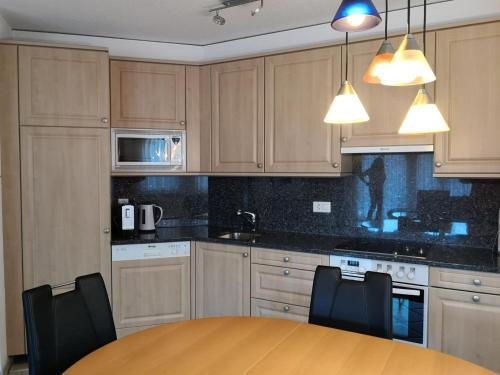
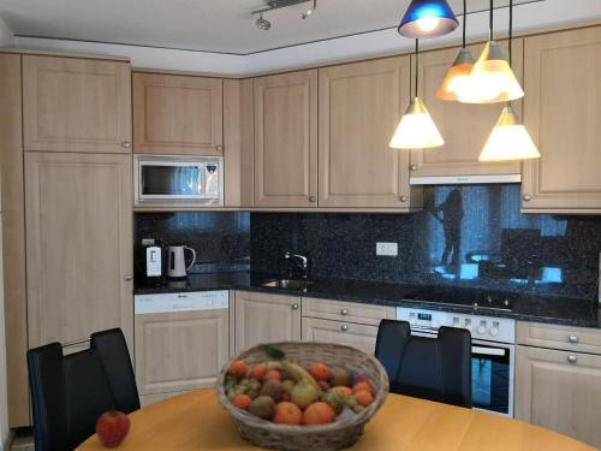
+ fruit basket (300, 391)
+ apple (113, 425)
